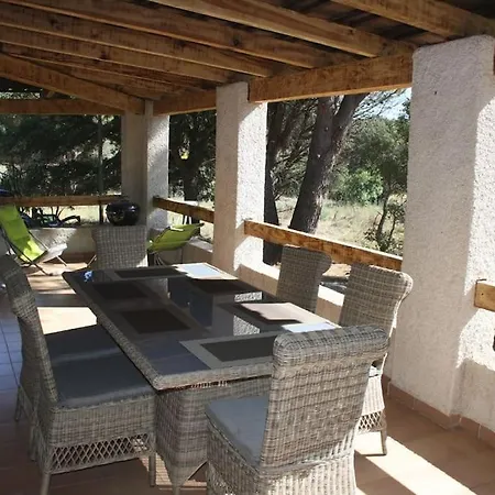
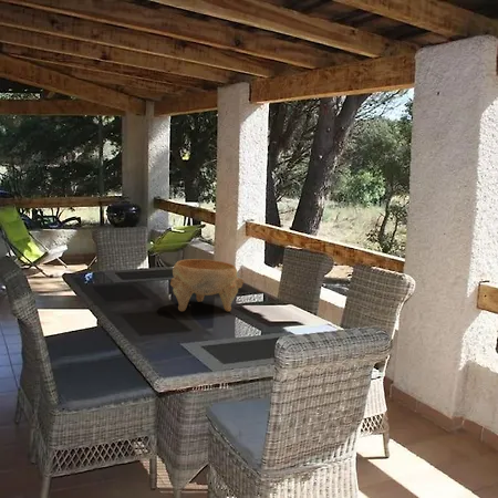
+ decorative bowl (206, 286)
